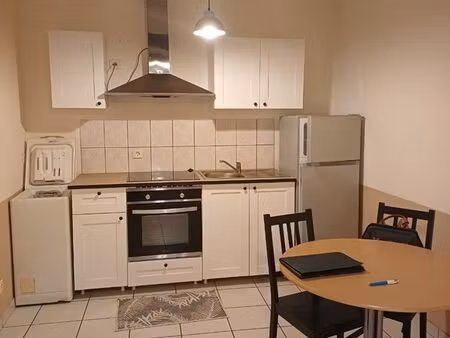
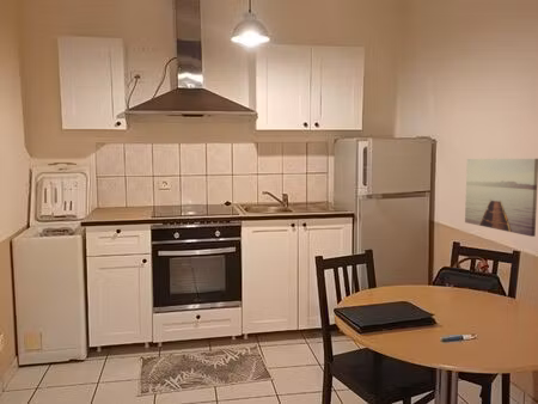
+ wall art (497, 194)
